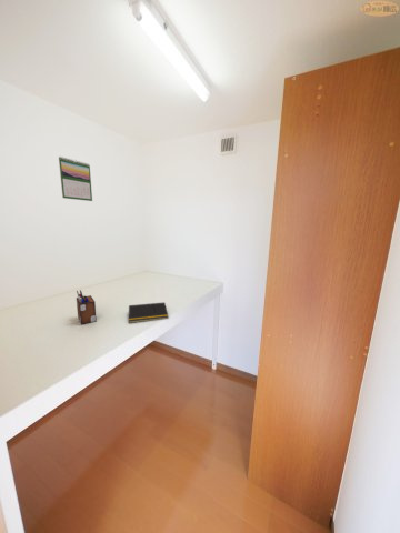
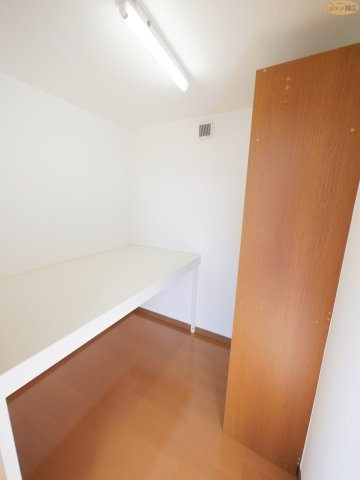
- notepad (148, 311)
- calendar (77, 180)
- desk organizer (86, 305)
